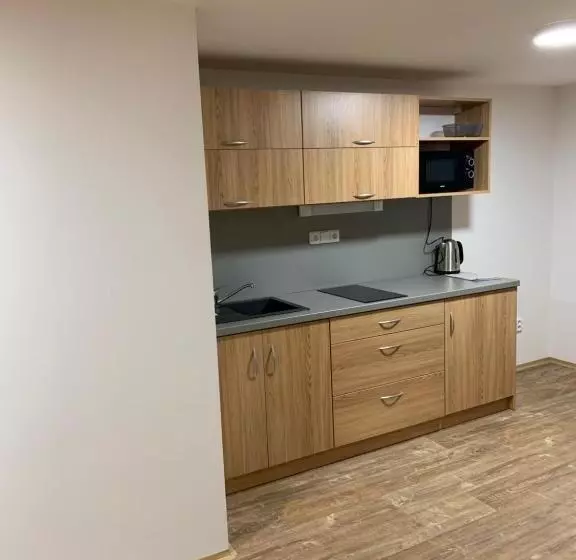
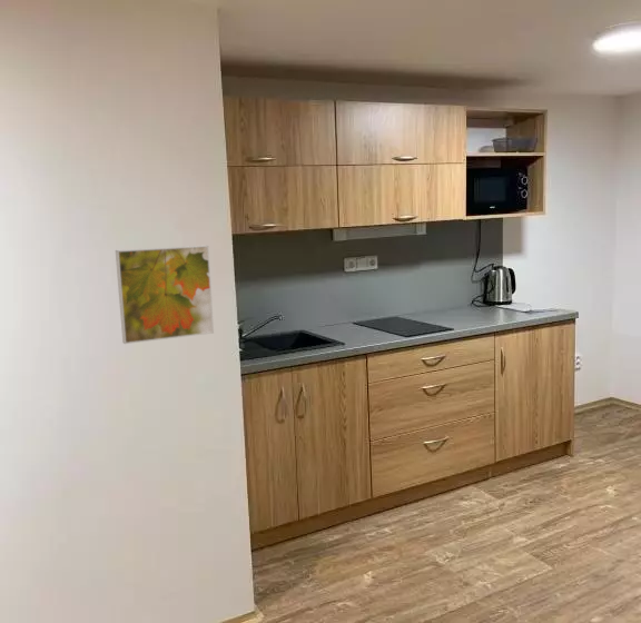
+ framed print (166, 293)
